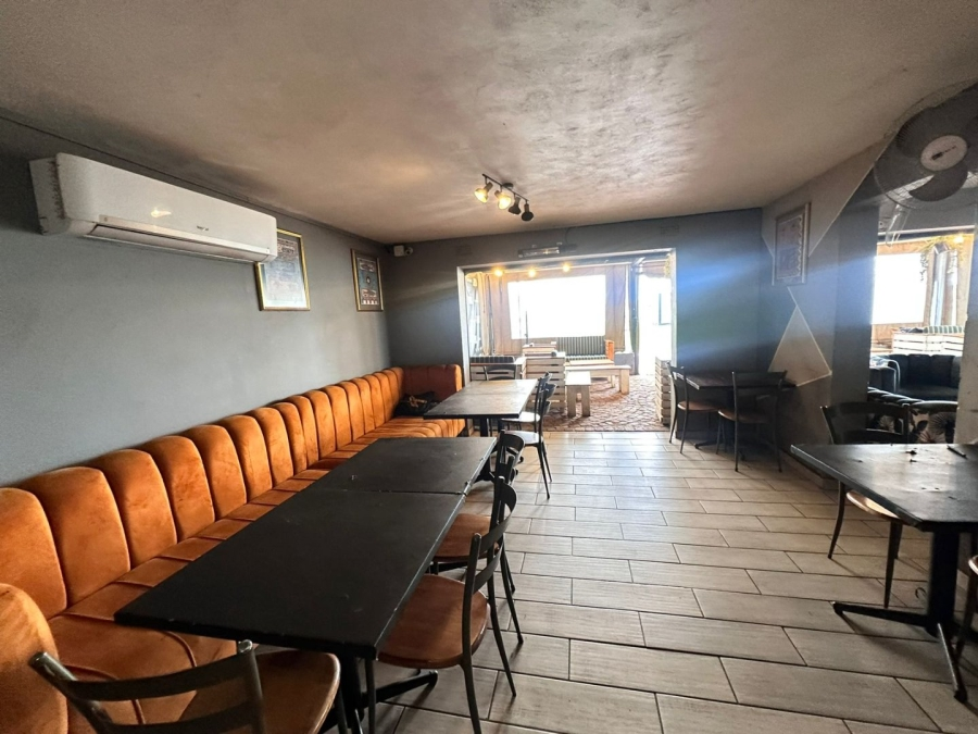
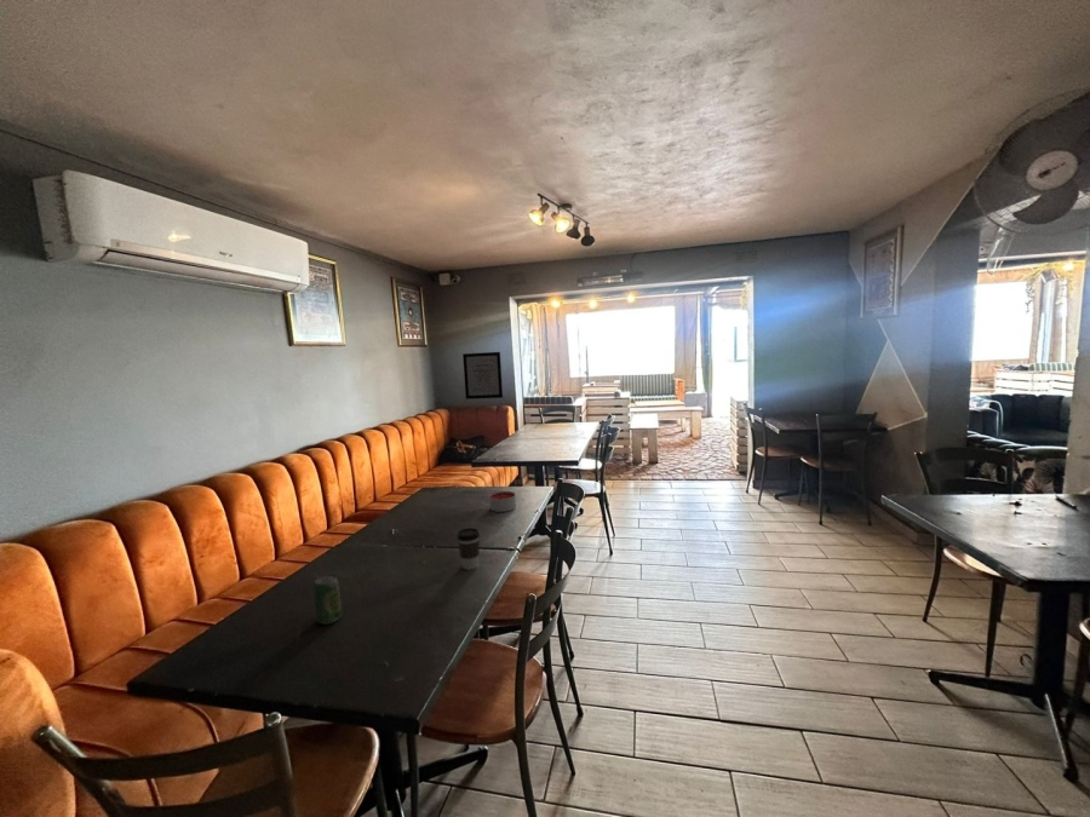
+ wall art (482, 375)
+ beverage can (327, 598)
+ coffee cup (469, 548)
+ candle (503, 500)
